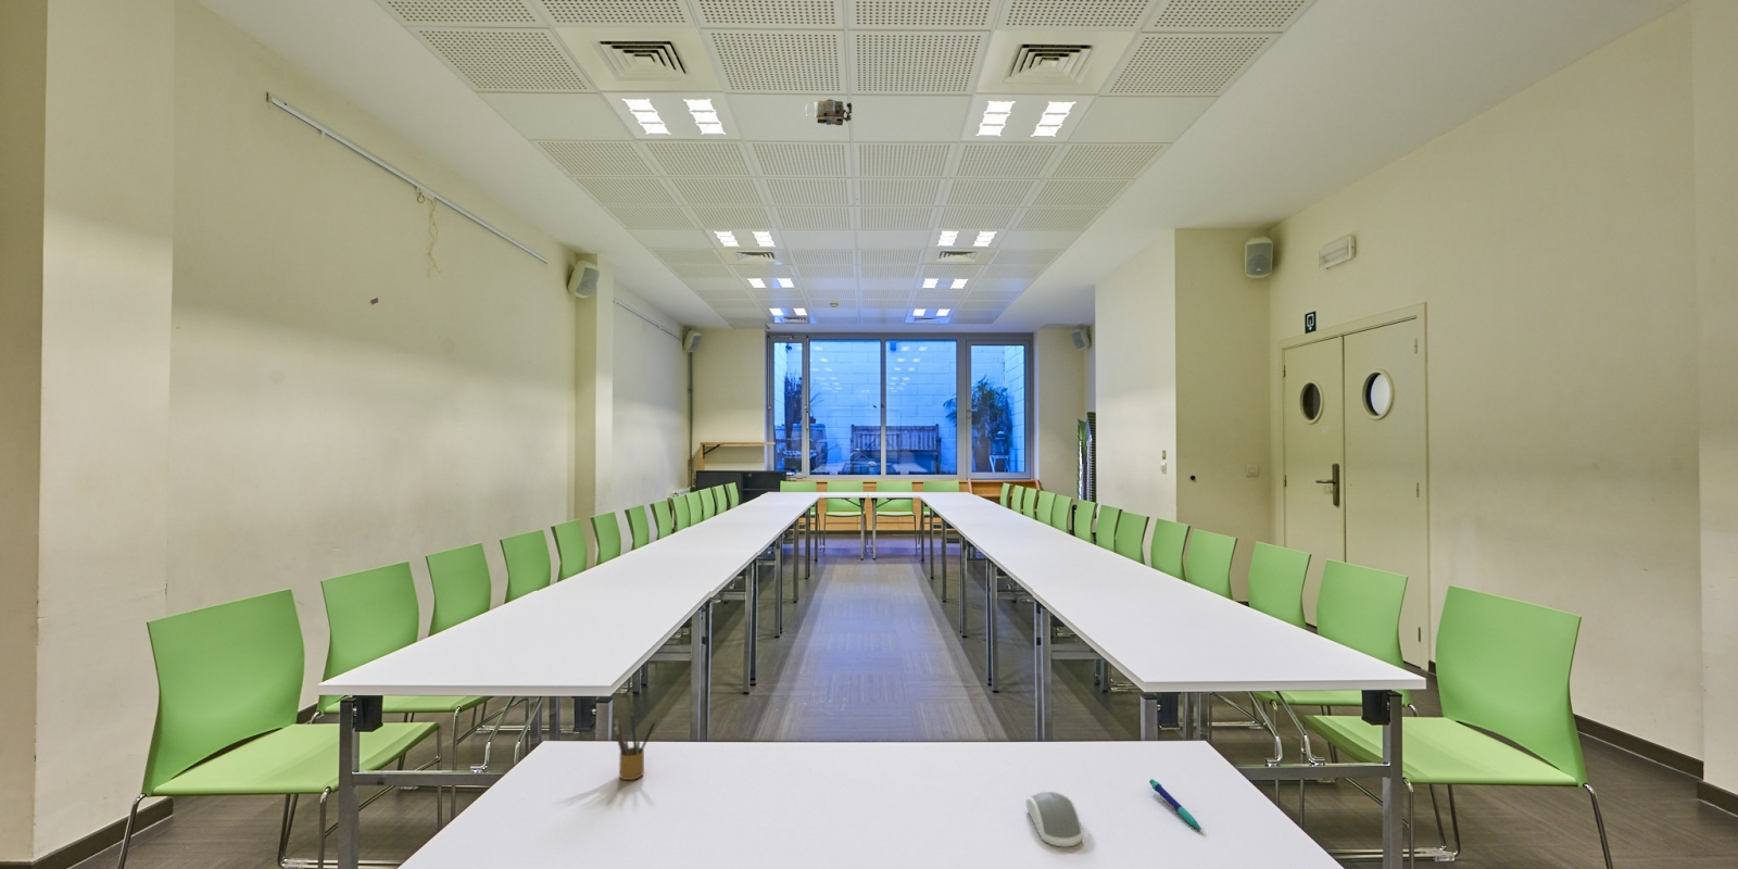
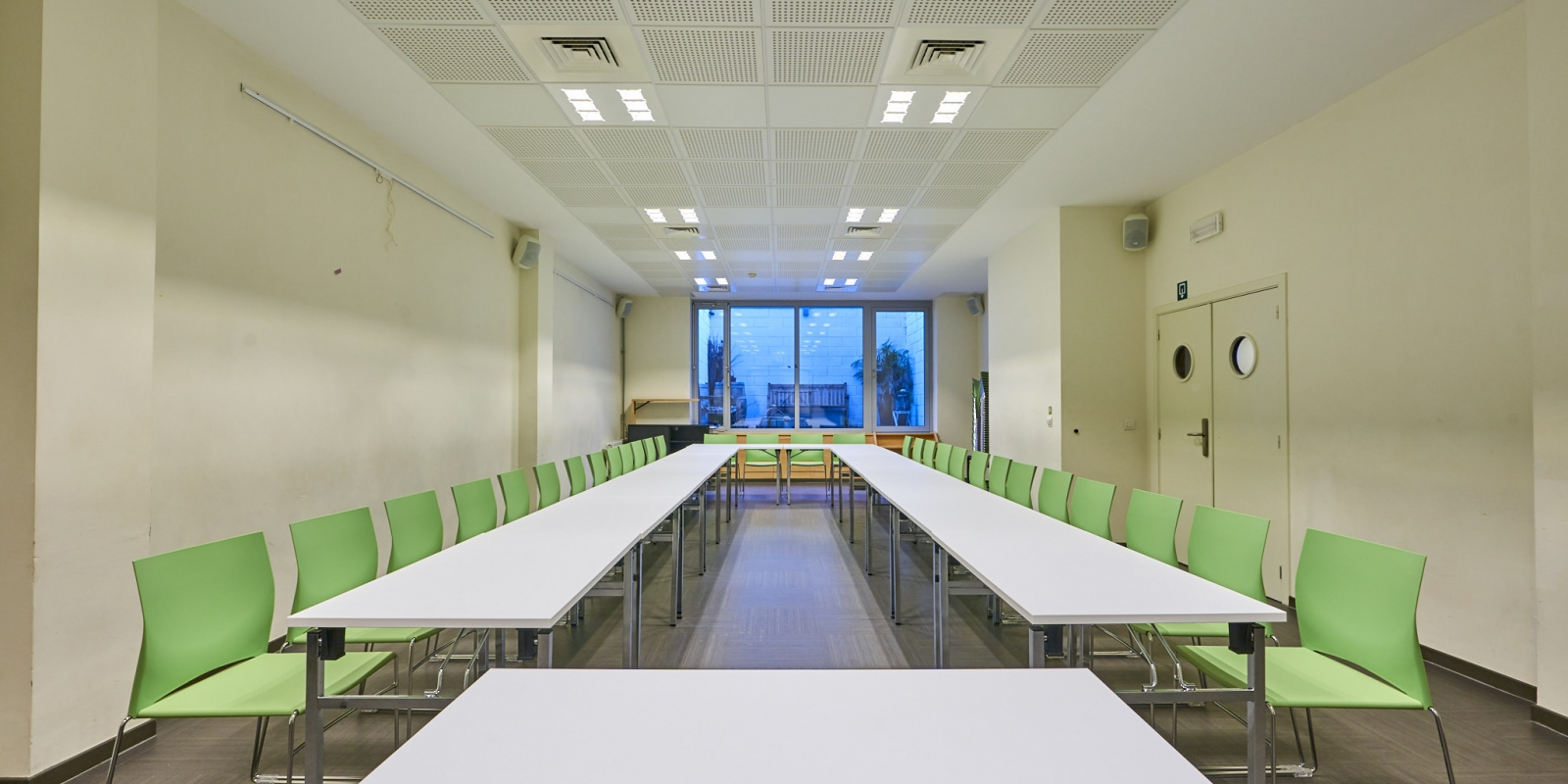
- projector (828, 111)
- computer mouse (1054, 810)
- pen (1174, 804)
- pencil box (633, 745)
